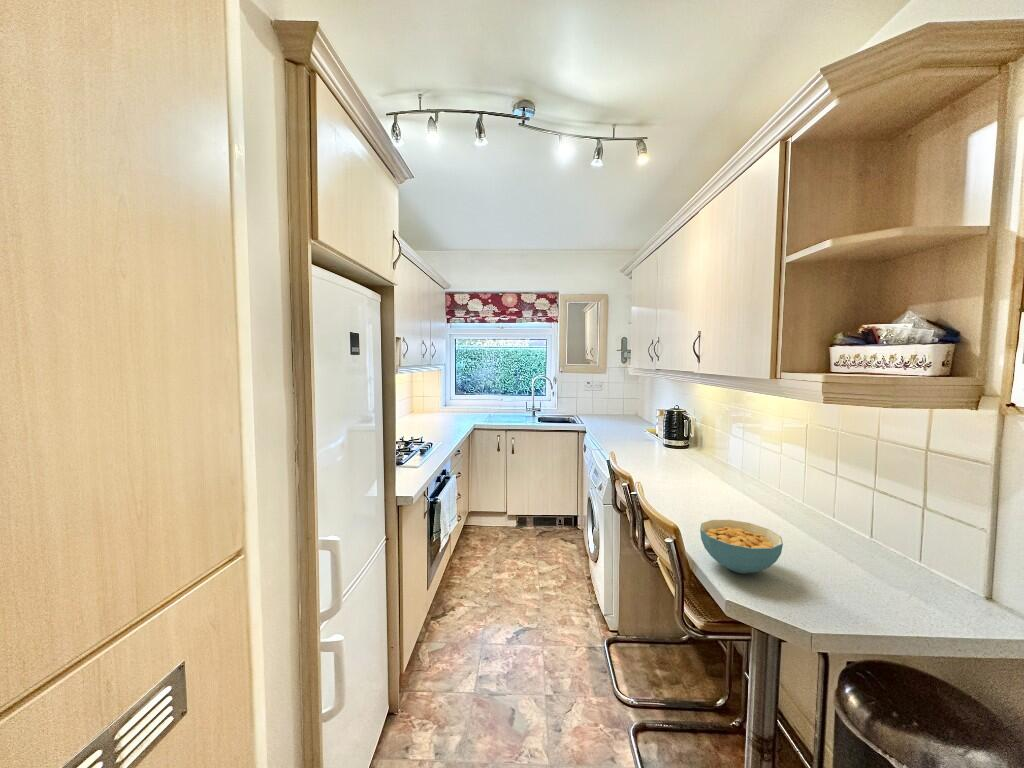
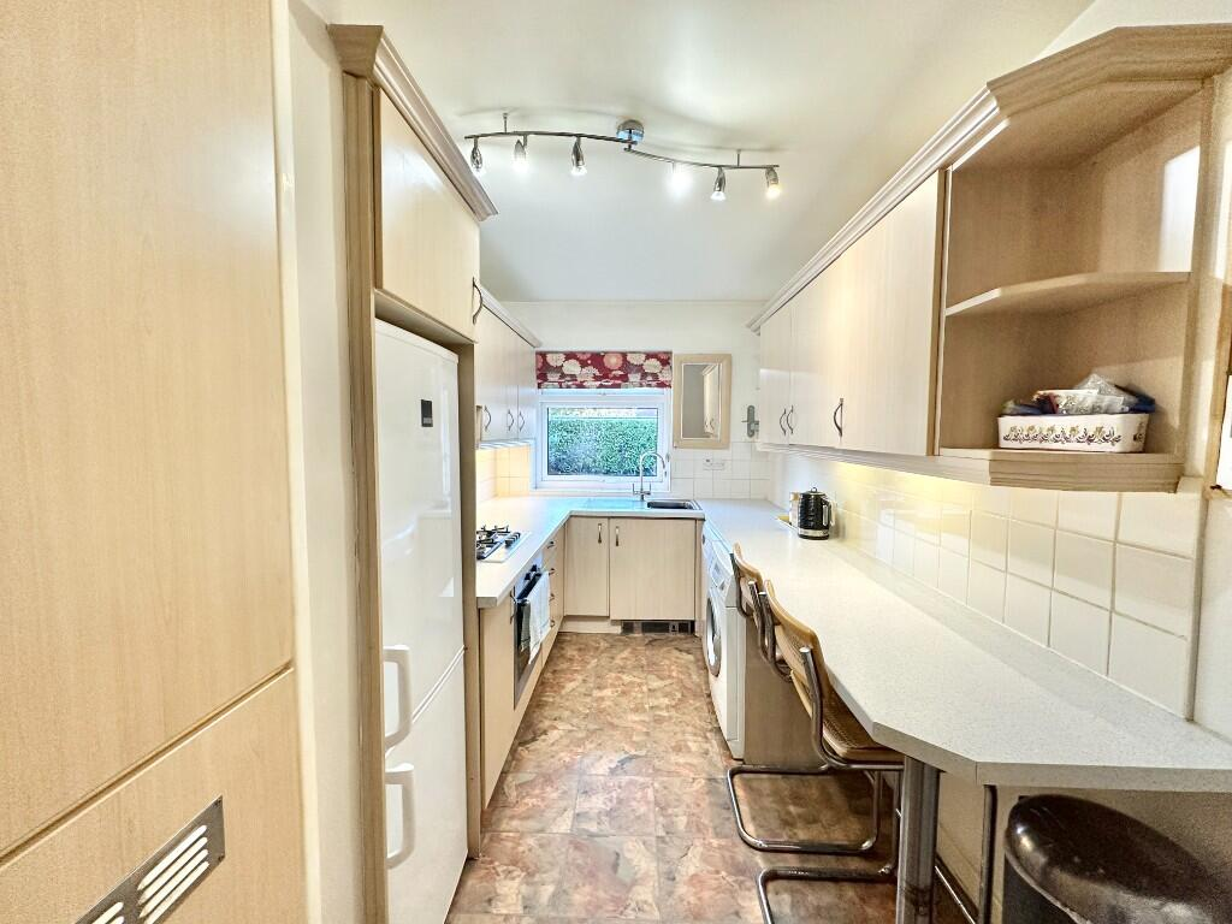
- cereal bowl (739, 550)
